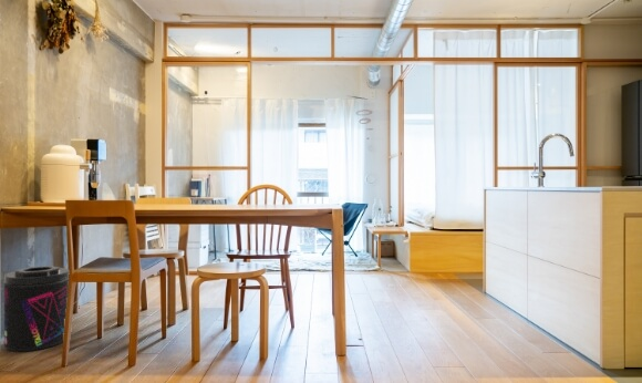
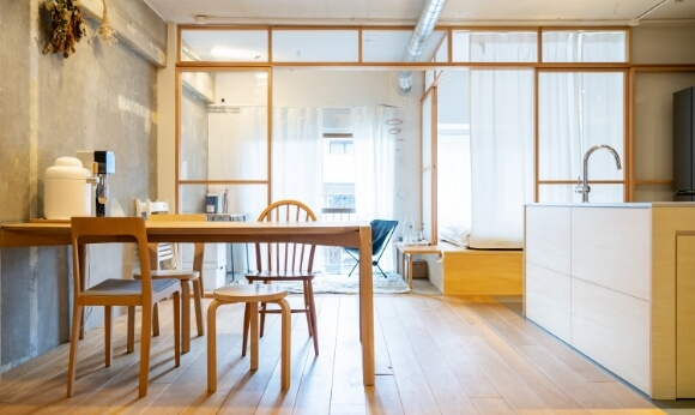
- supplement container (38, 306)
